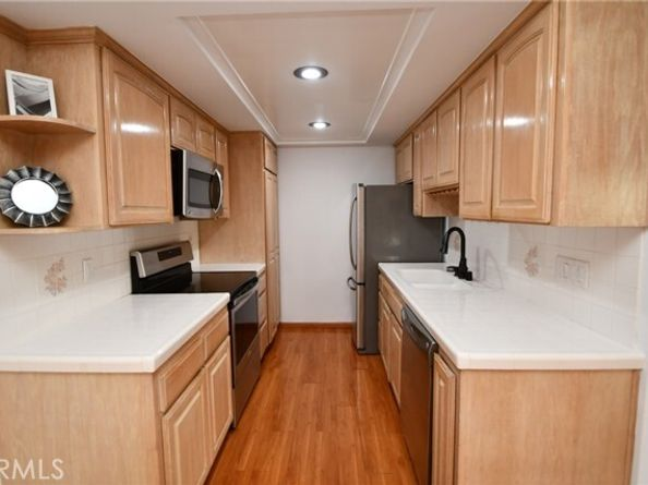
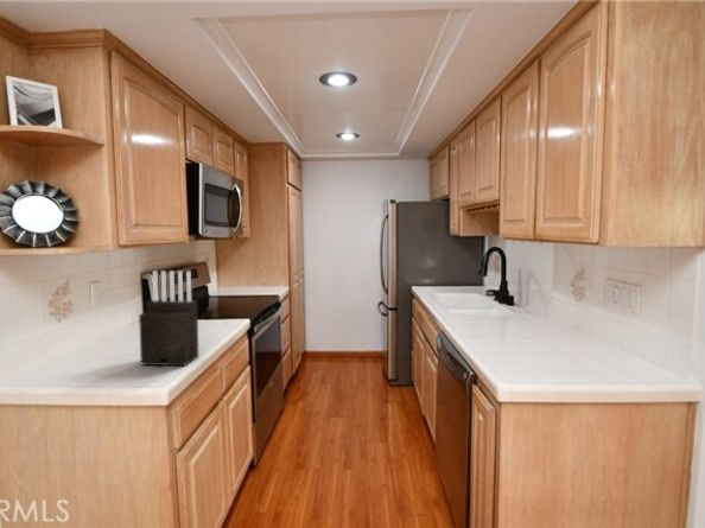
+ knife block (167, 317)
